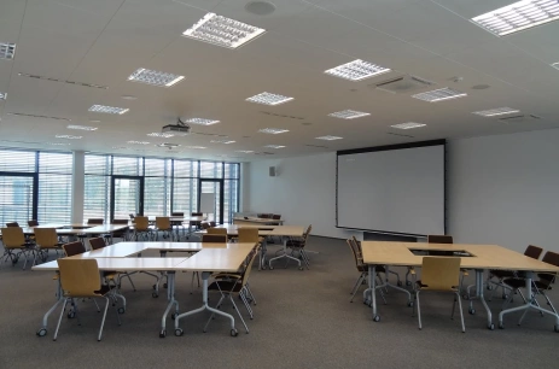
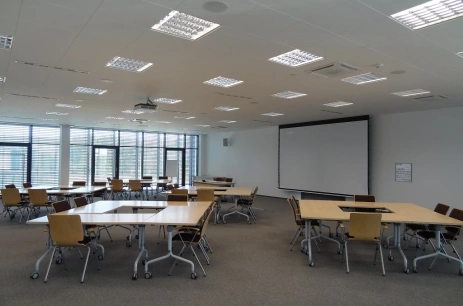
+ wall art (403, 172)
